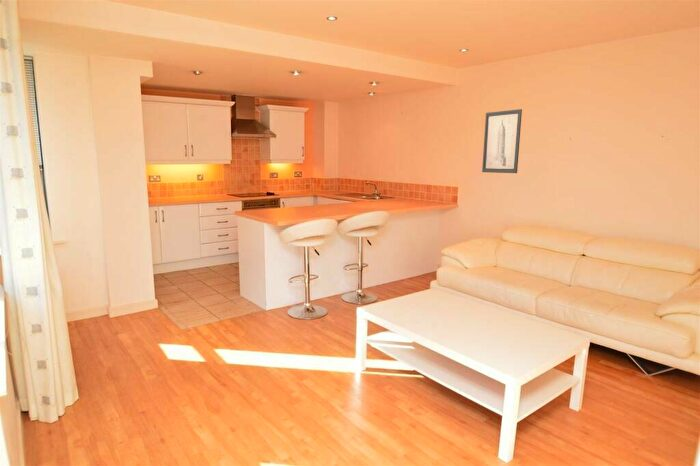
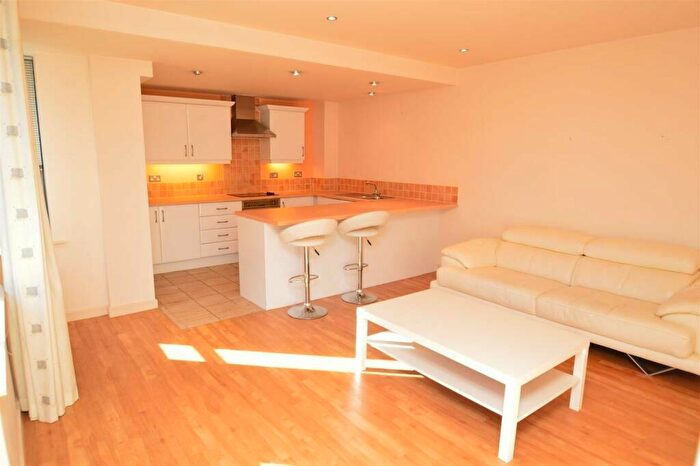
- wall art (501, 142)
